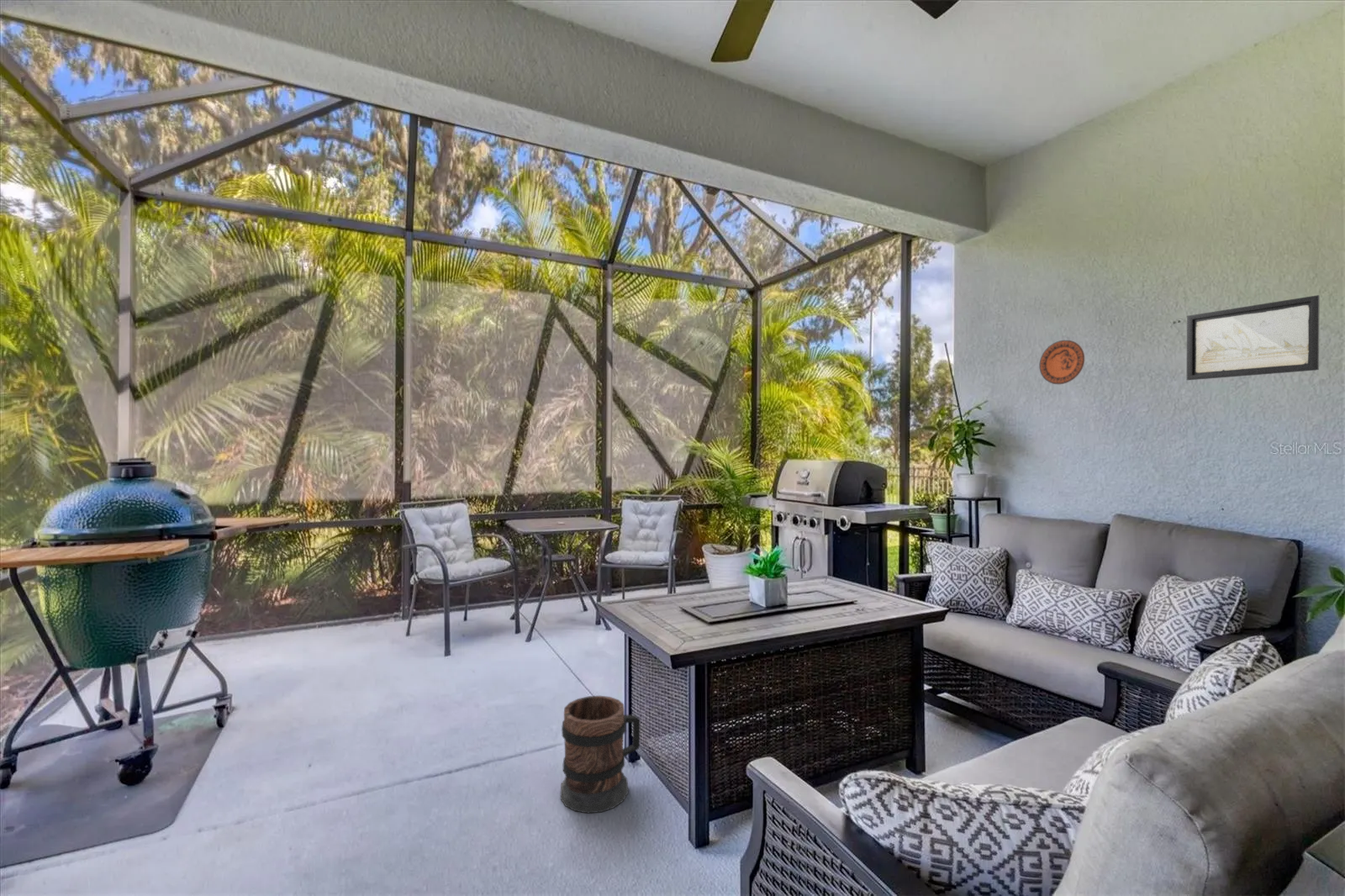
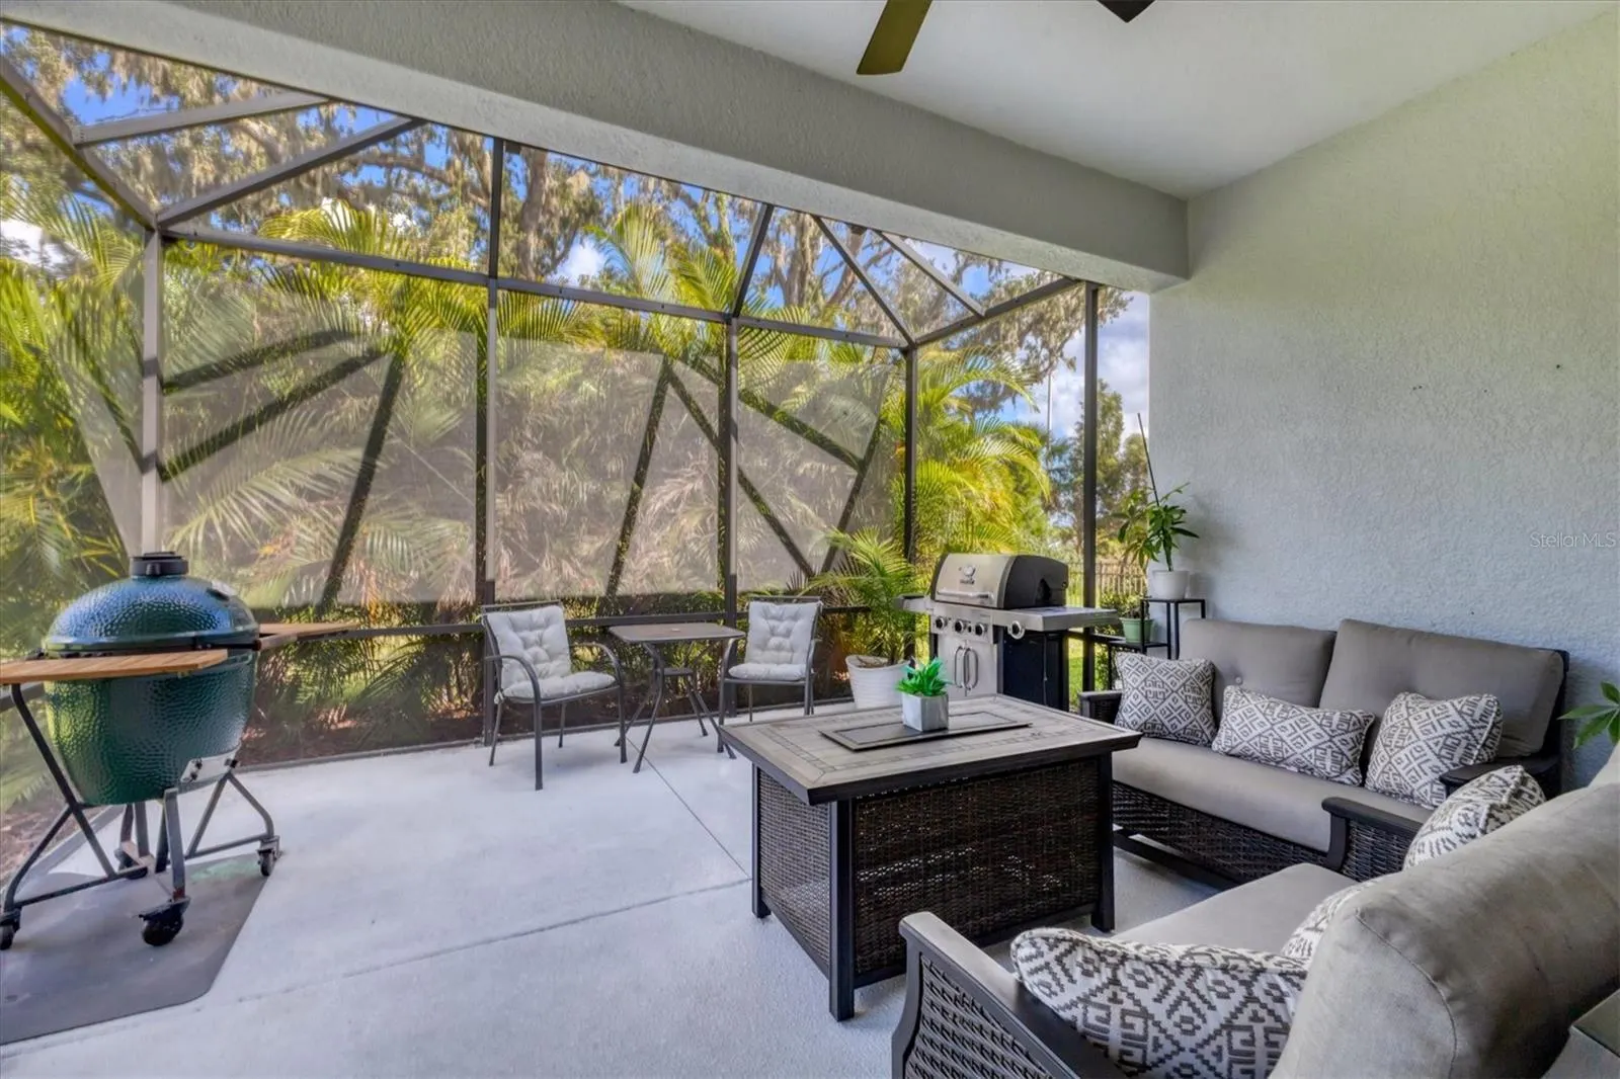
- decorative plate (1062, 362)
- wooden barrel (602, 748)
- wall art (1247, 340)
